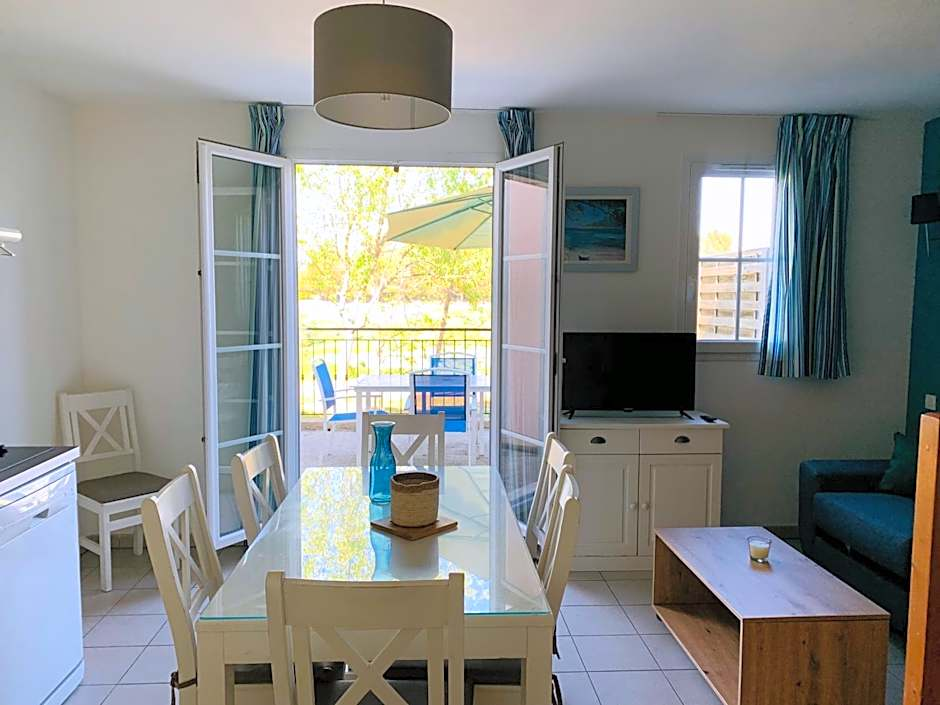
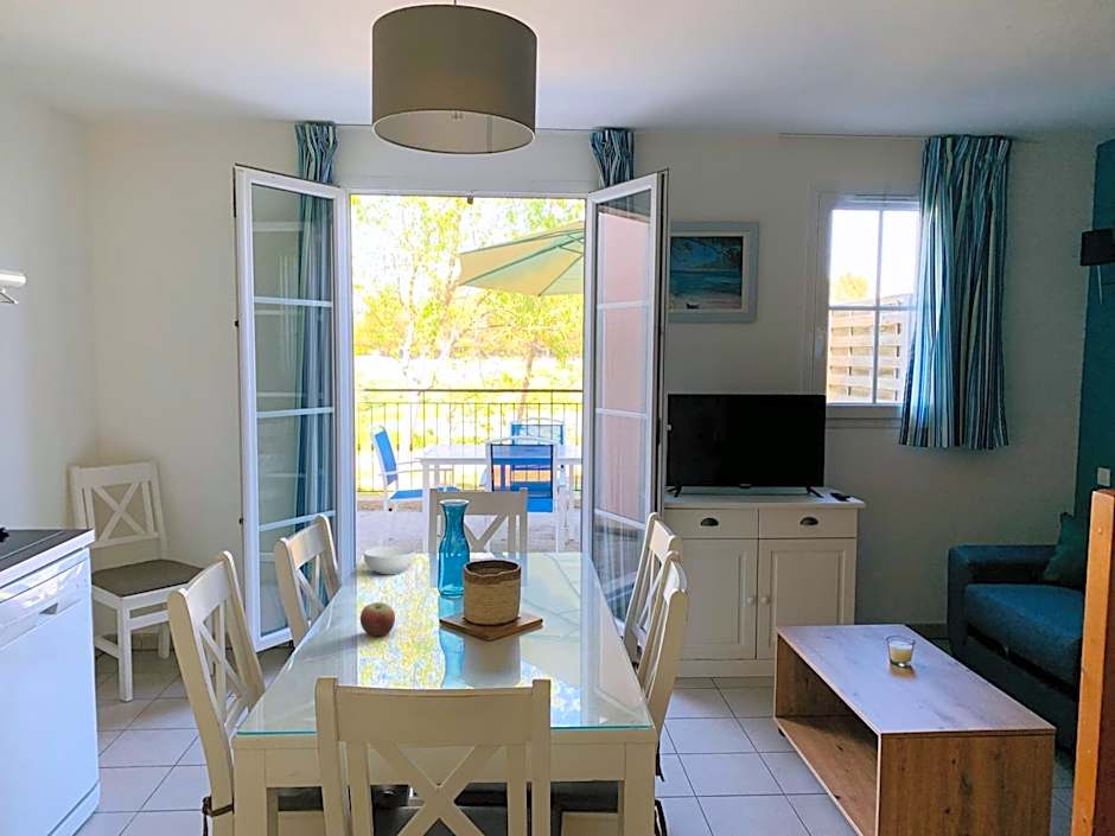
+ apple (377, 619)
+ cereal bowl (389, 561)
